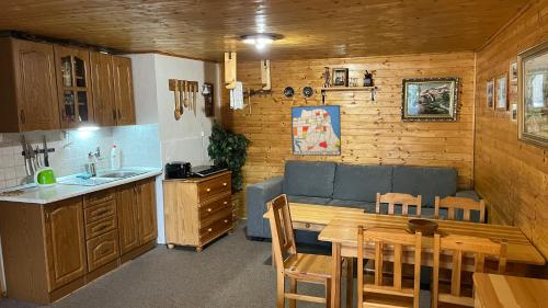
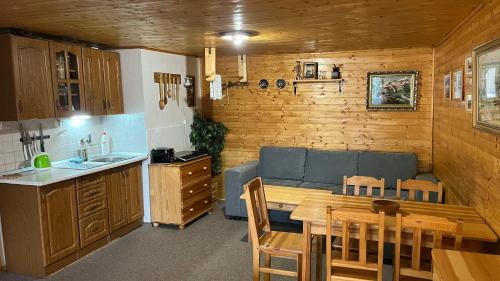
- wall art (316, 130)
